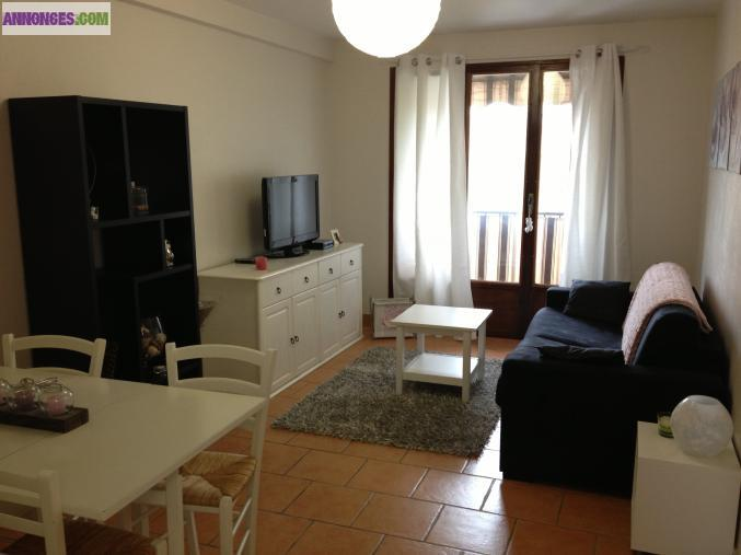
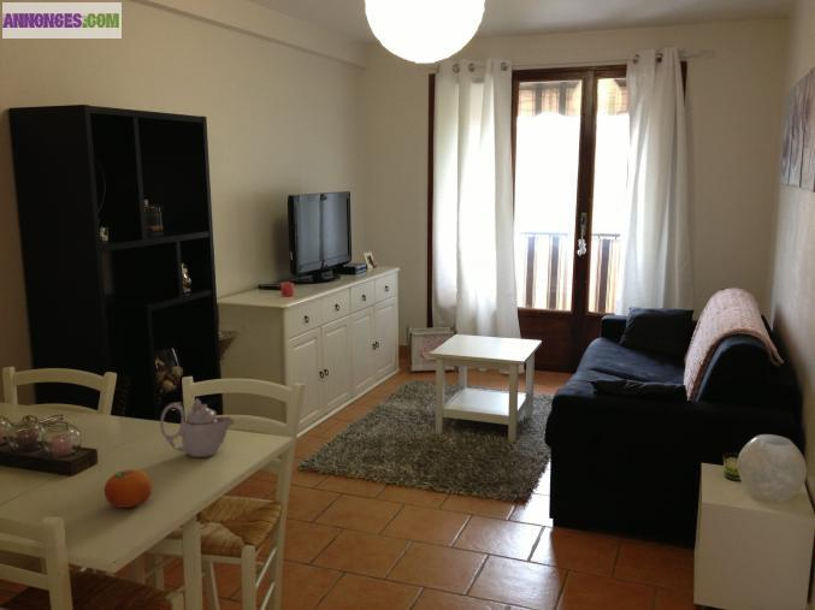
+ teapot (197, 427)
+ fruit (128, 488)
